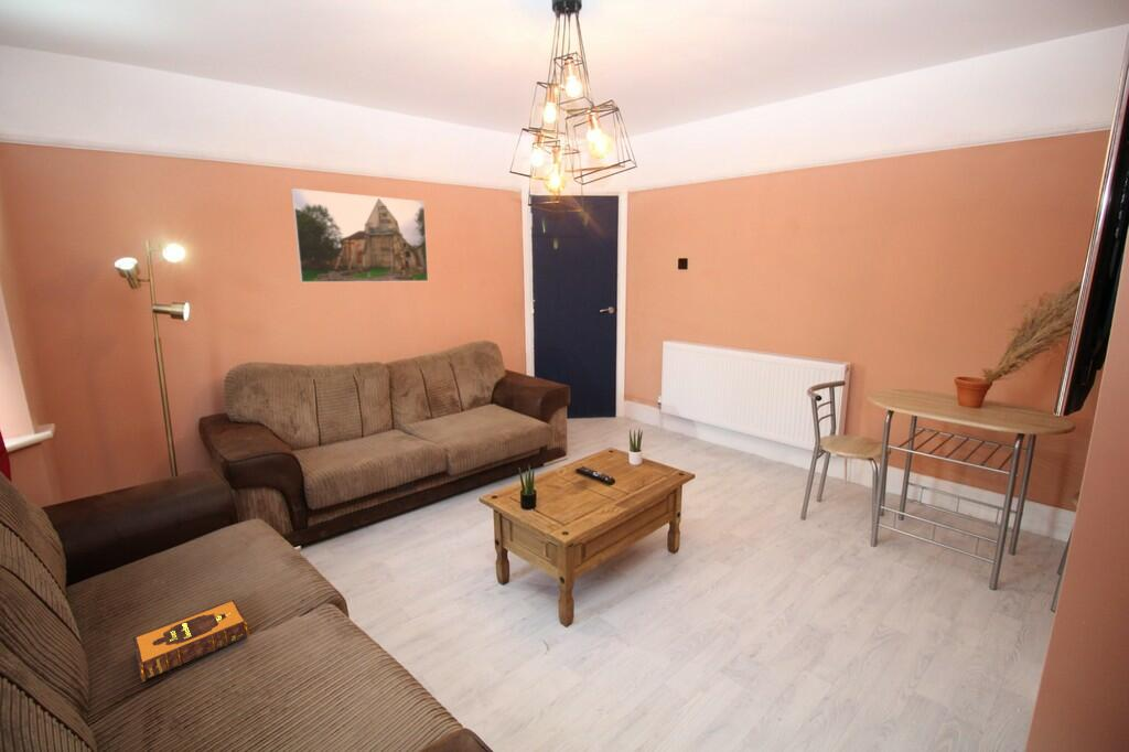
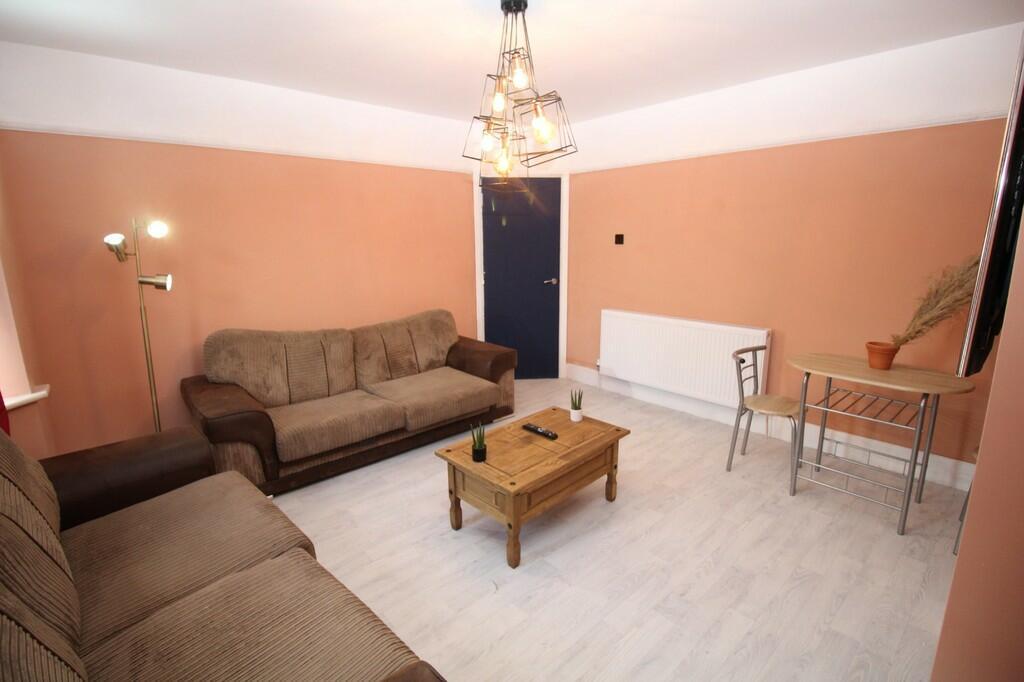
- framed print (365, 239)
- hardback book (192, 638)
